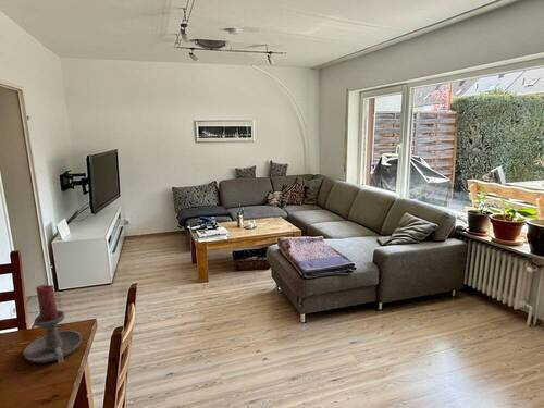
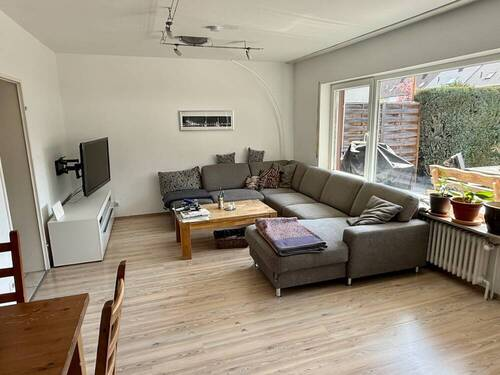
- candle holder (50, 320)
